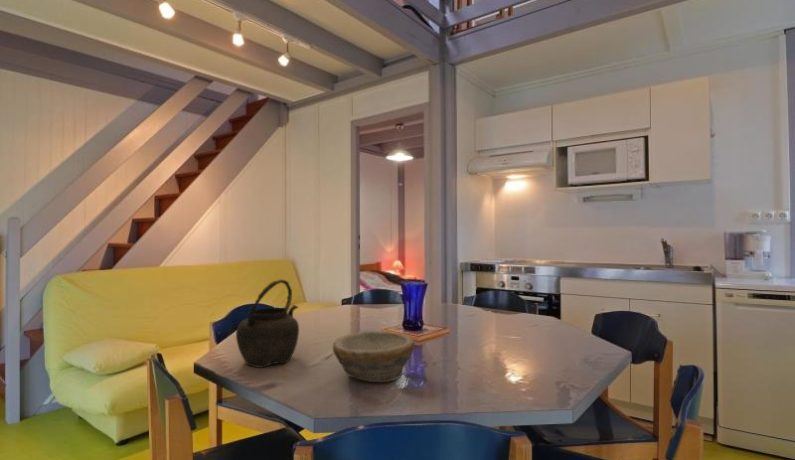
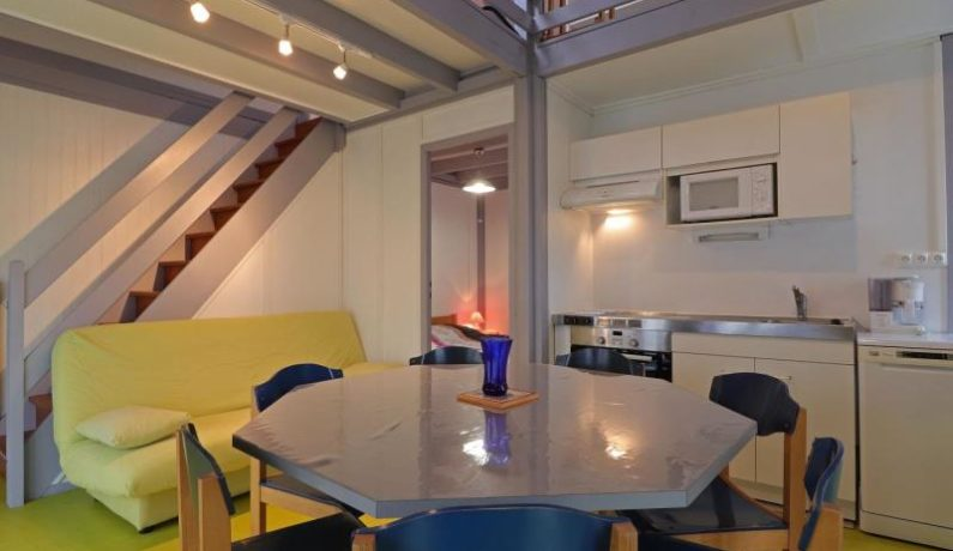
- kettle (275, 318)
- bowl (374, 357)
